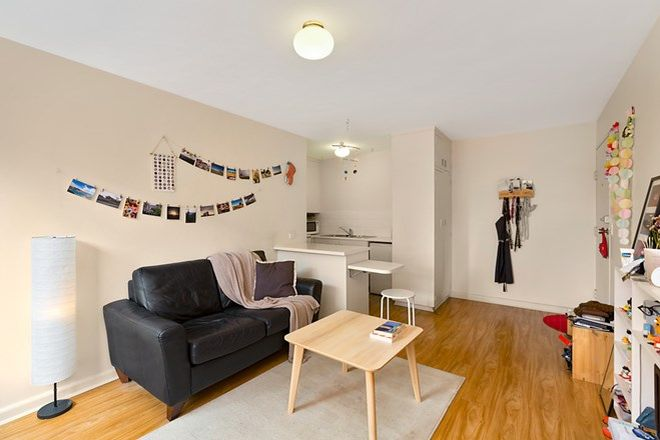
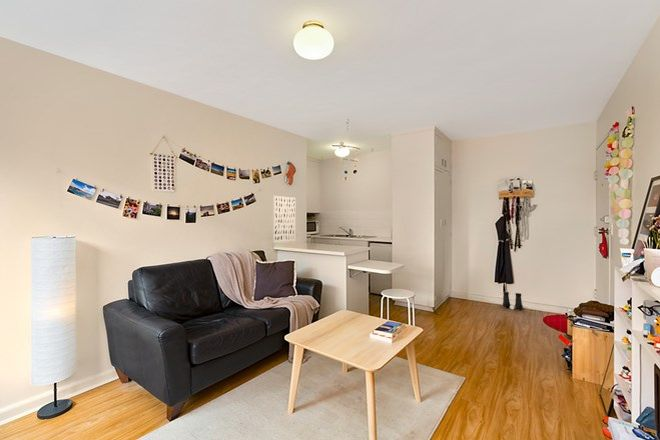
+ wall art (284, 219)
+ boots (515, 300)
